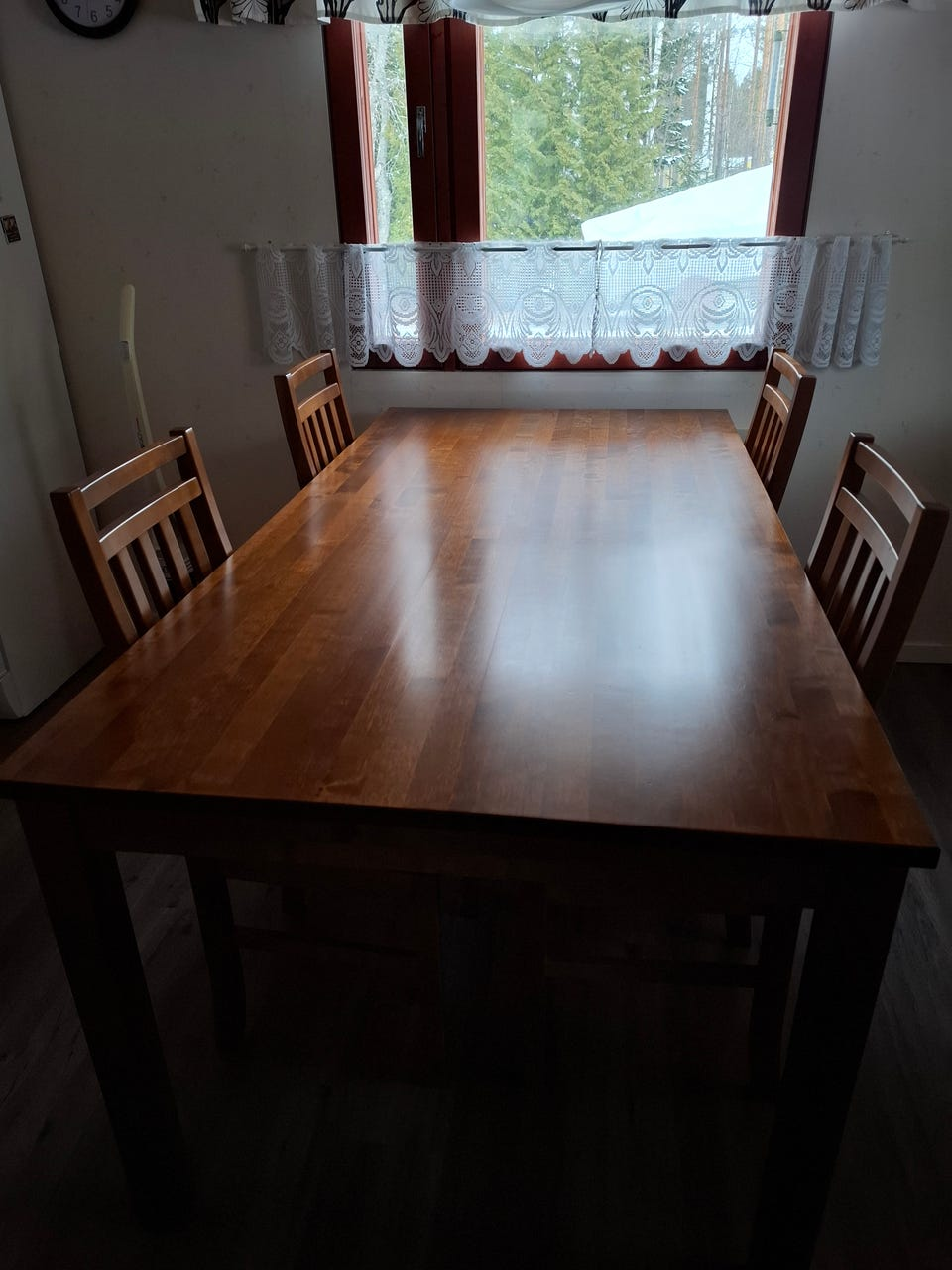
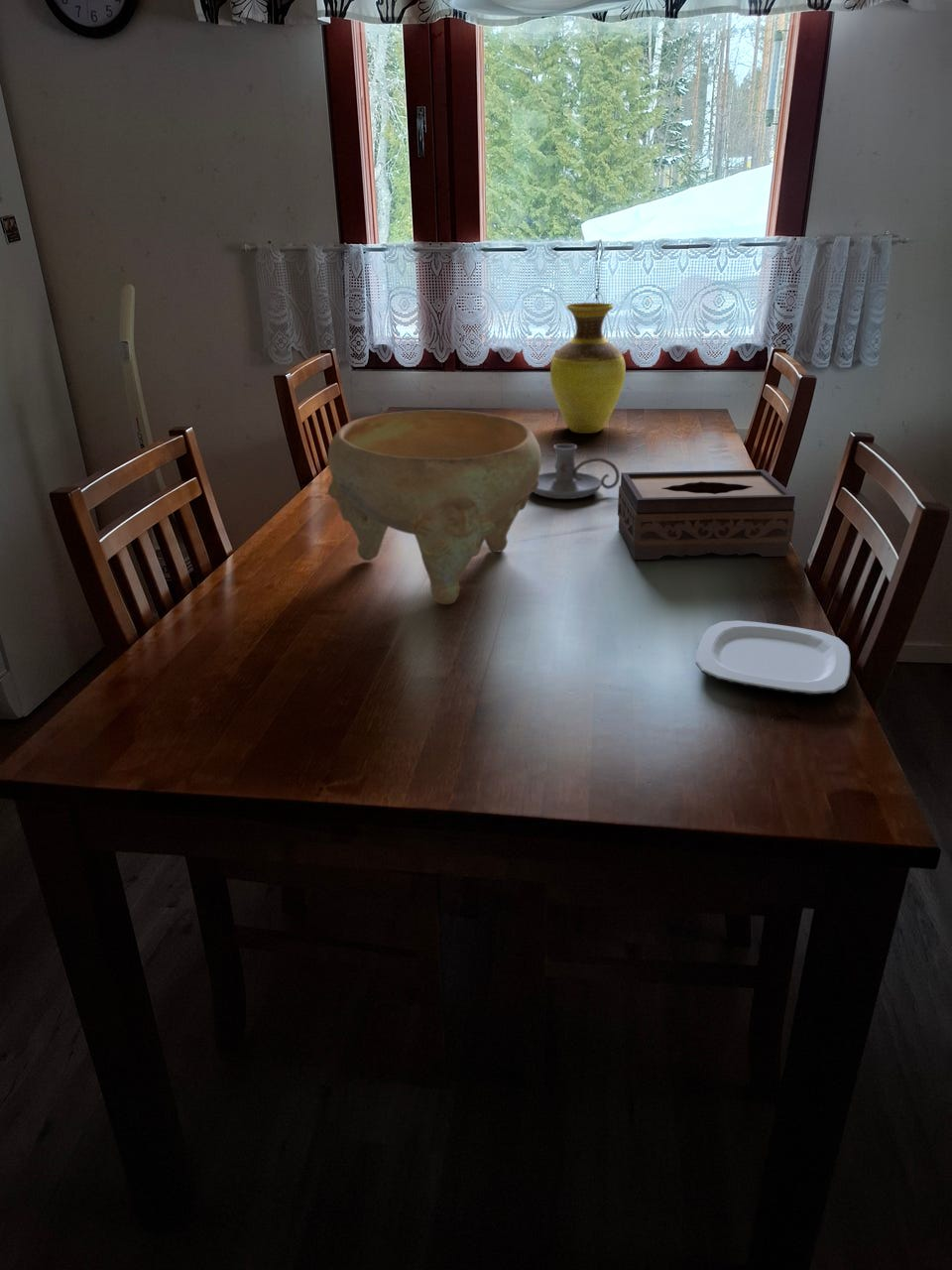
+ plate (772, 658)
+ vase (587, 370)
+ decorative bowl (429, 504)
+ candle holder (573, 470)
+ tissue box (701, 513)
